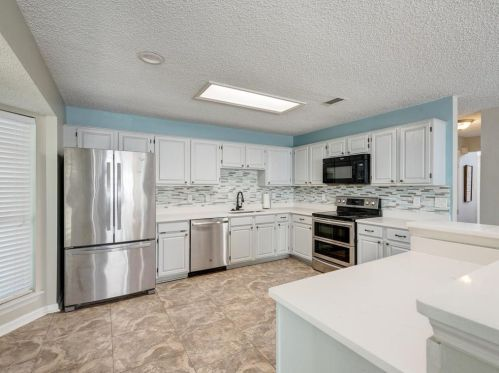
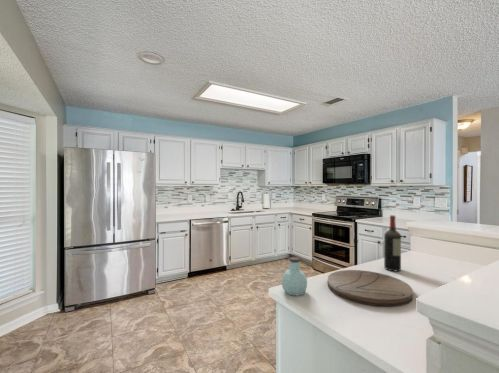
+ wine bottle (392, 242)
+ jar (294, 275)
+ cutting board (367, 285)
